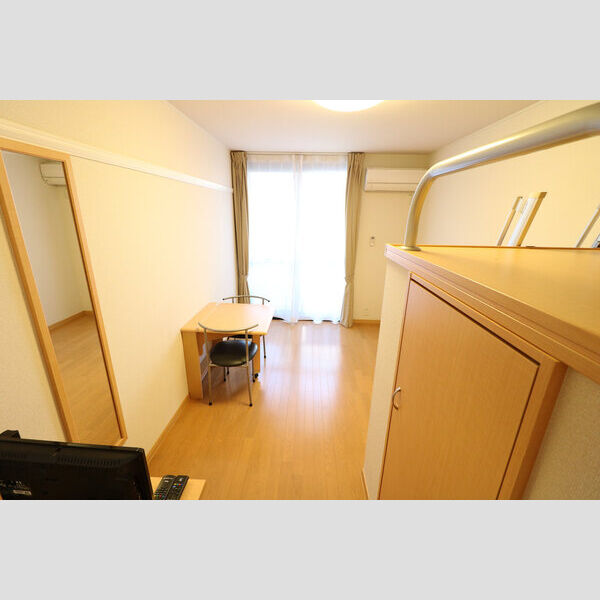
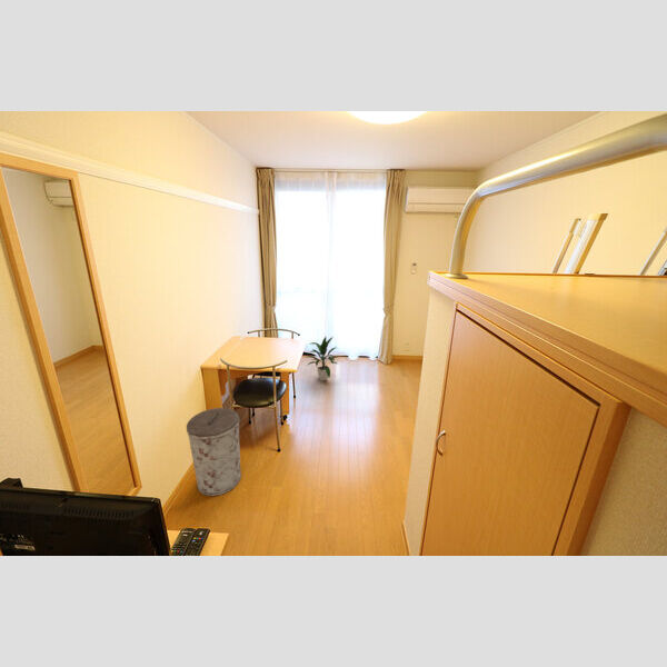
+ indoor plant (322, 358)
+ trash can (216, 449)
